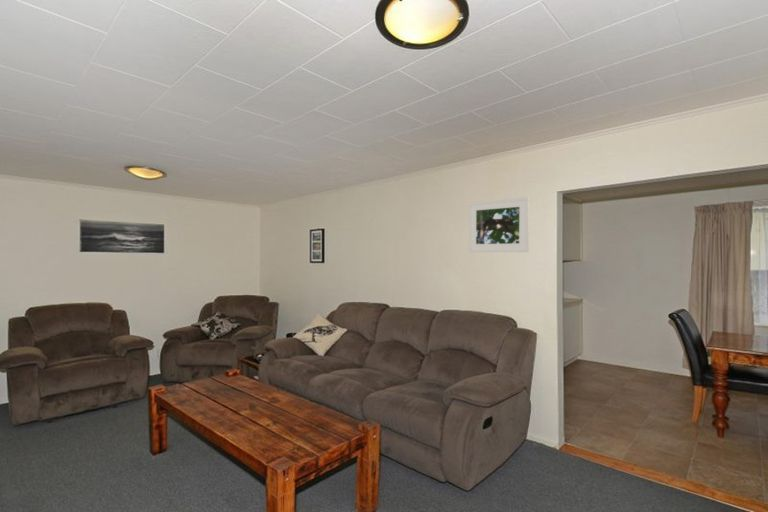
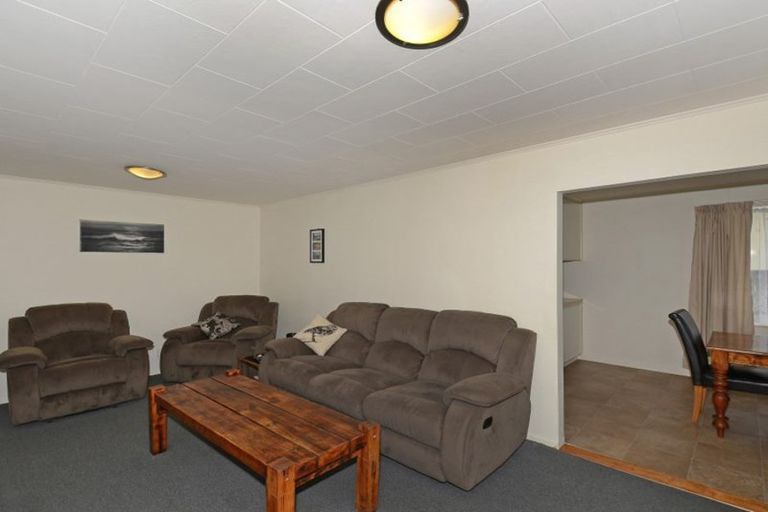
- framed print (497, 226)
